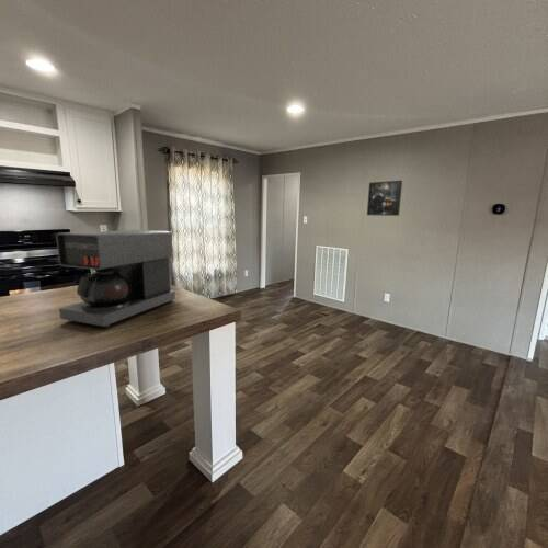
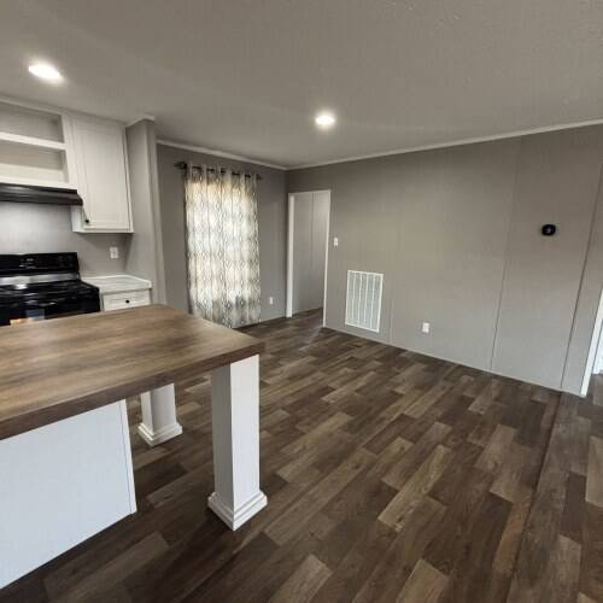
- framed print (384, 198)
- coffee maker (123, 272)
